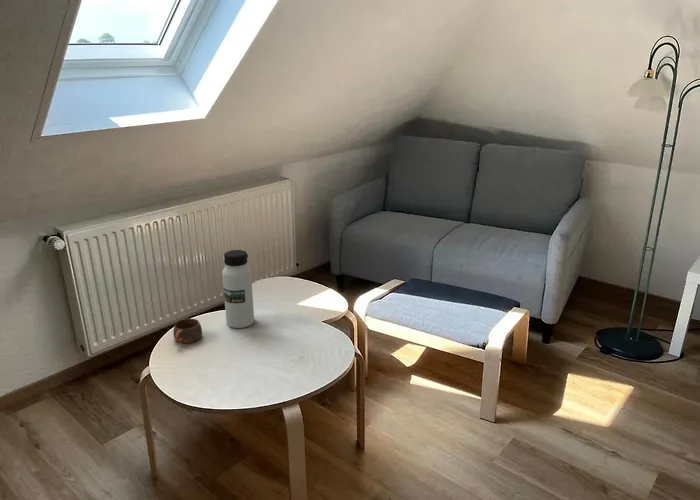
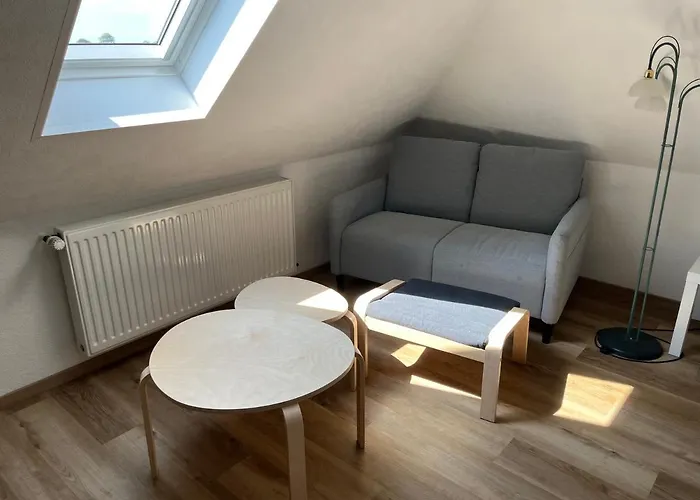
- water bottle (238, 288)
- cup (184, 332)
